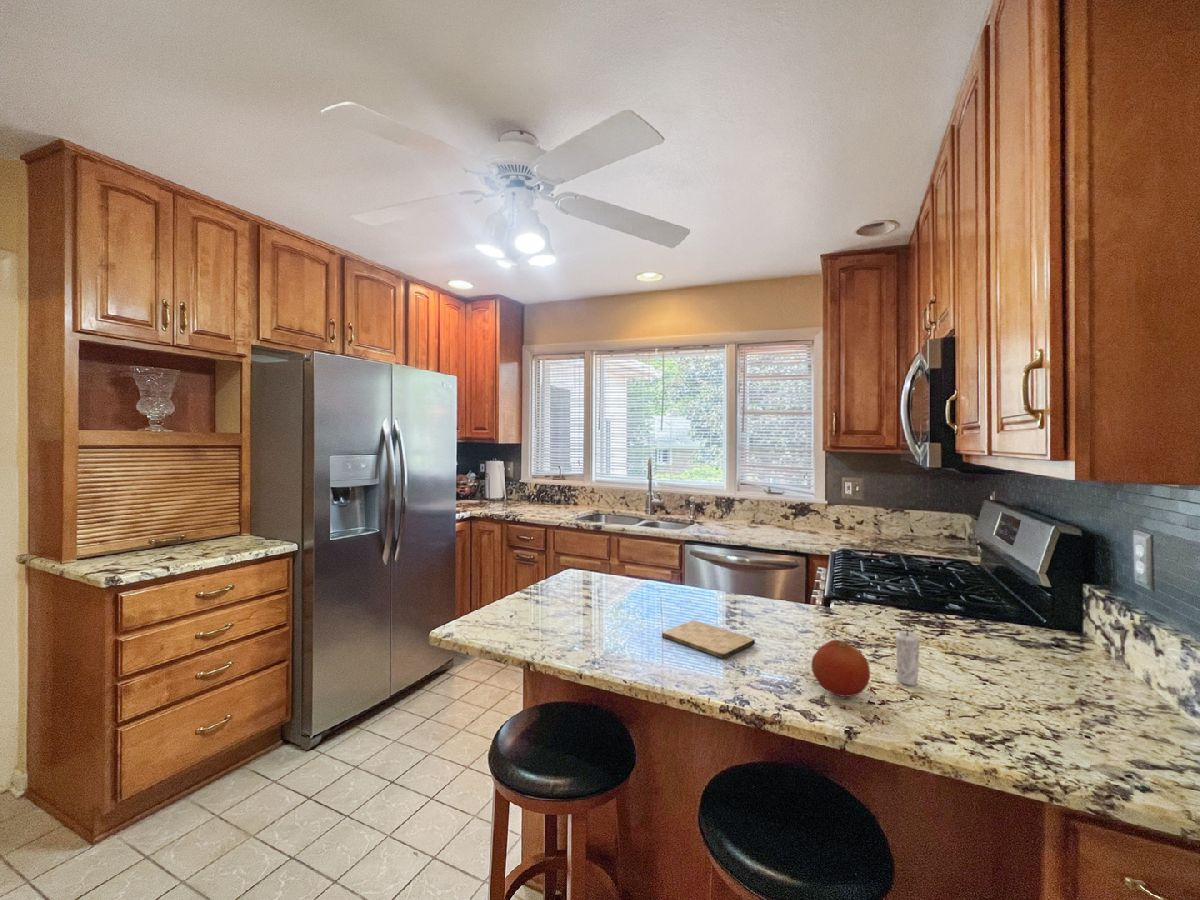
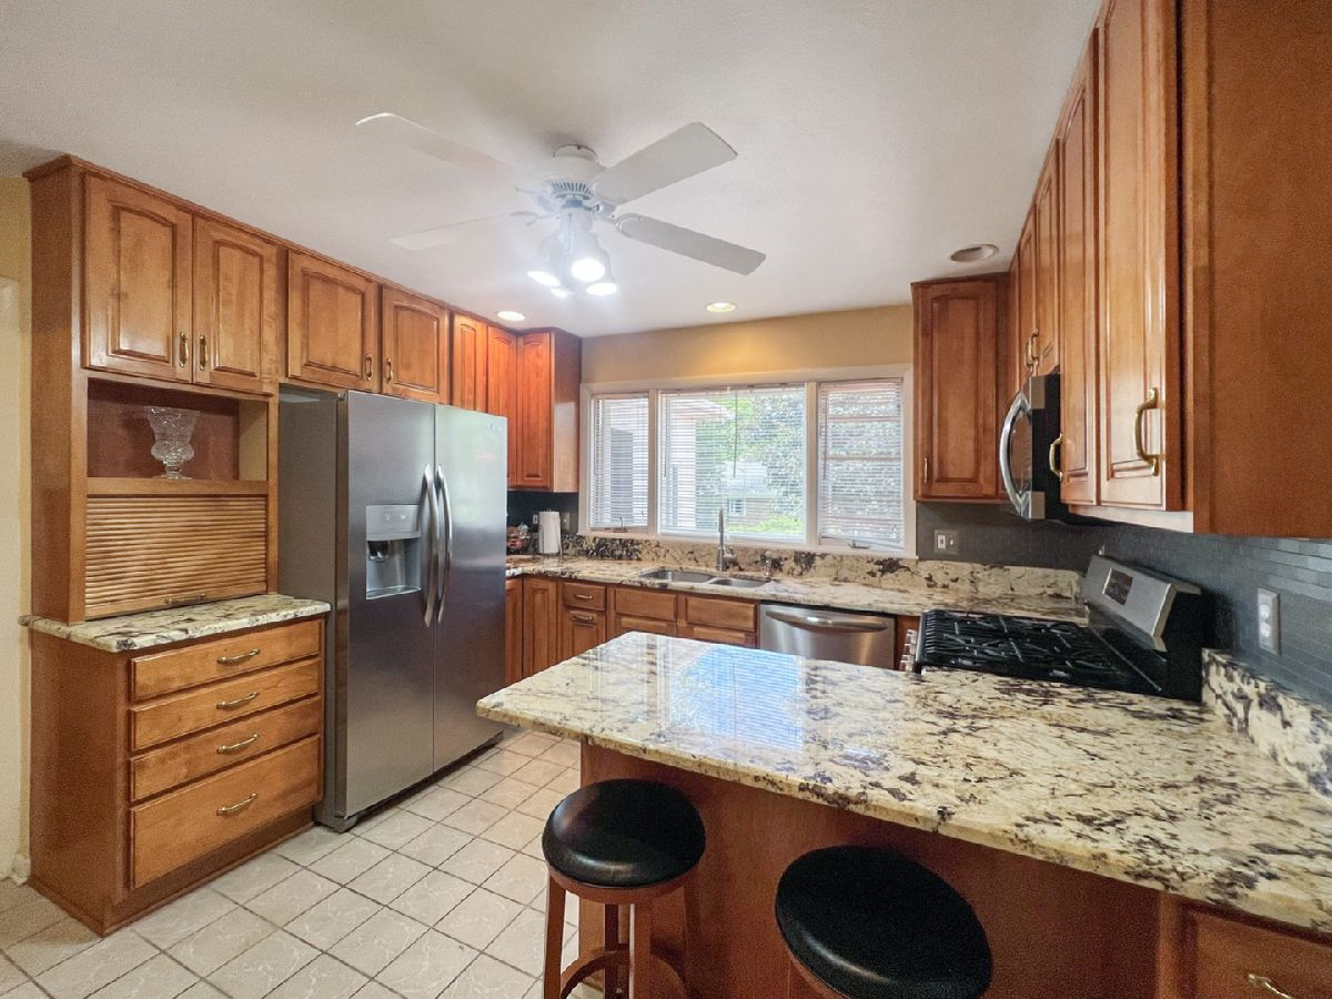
- cutting board (707, 637)
- fruit (840, 667)
- candle (907, 652)
